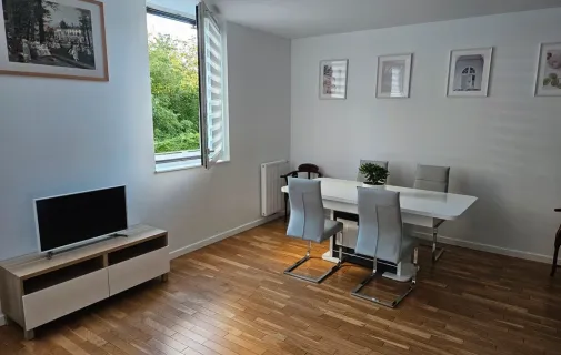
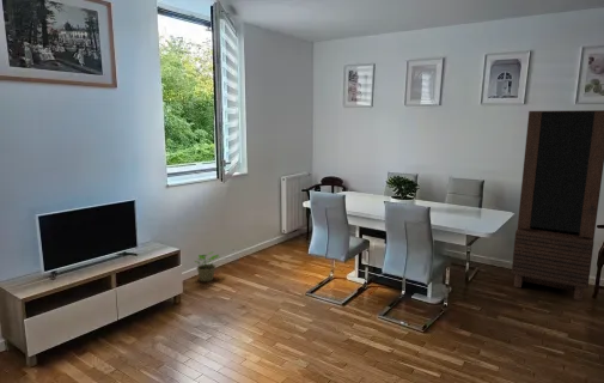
+ bookcase (557, 201)
+ potted plant (205, 265)
